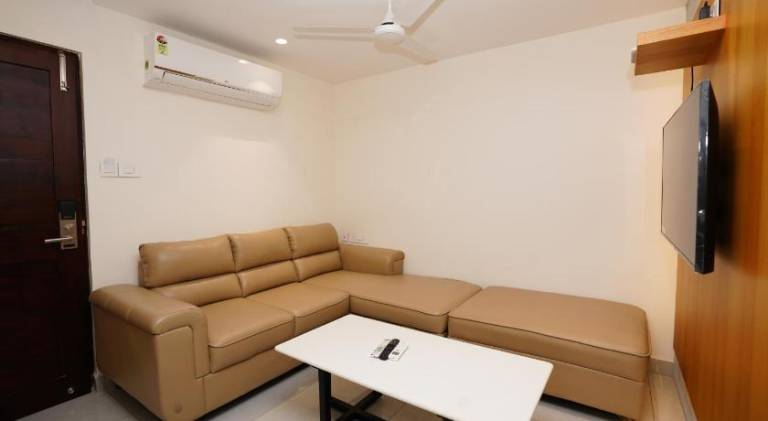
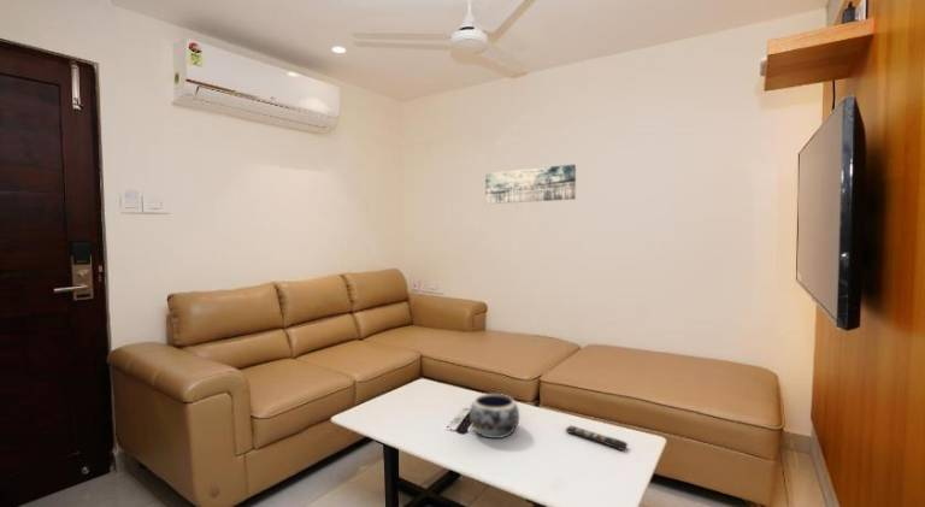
+ wall art (528, 185)
+ decorative bowl (494, 414)
+ remote control (595, 436)
